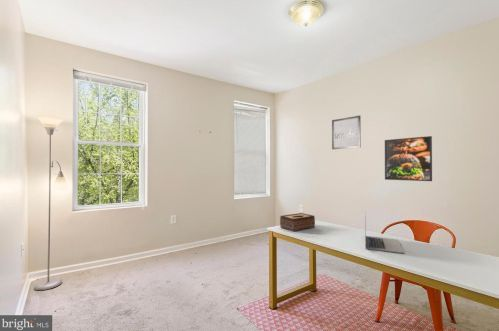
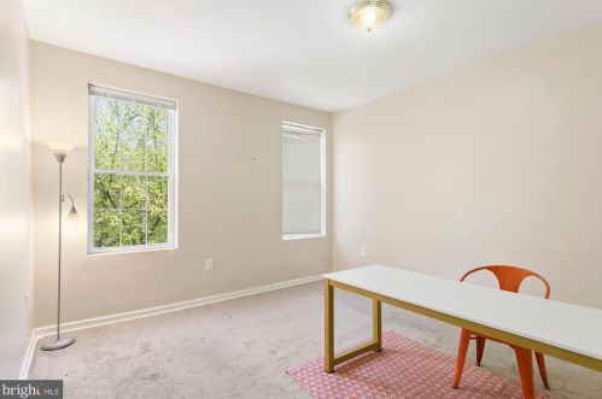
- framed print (406, 159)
- tissue box (297, 221)
- laptop (379, 237)
- wall art (345, 133)
